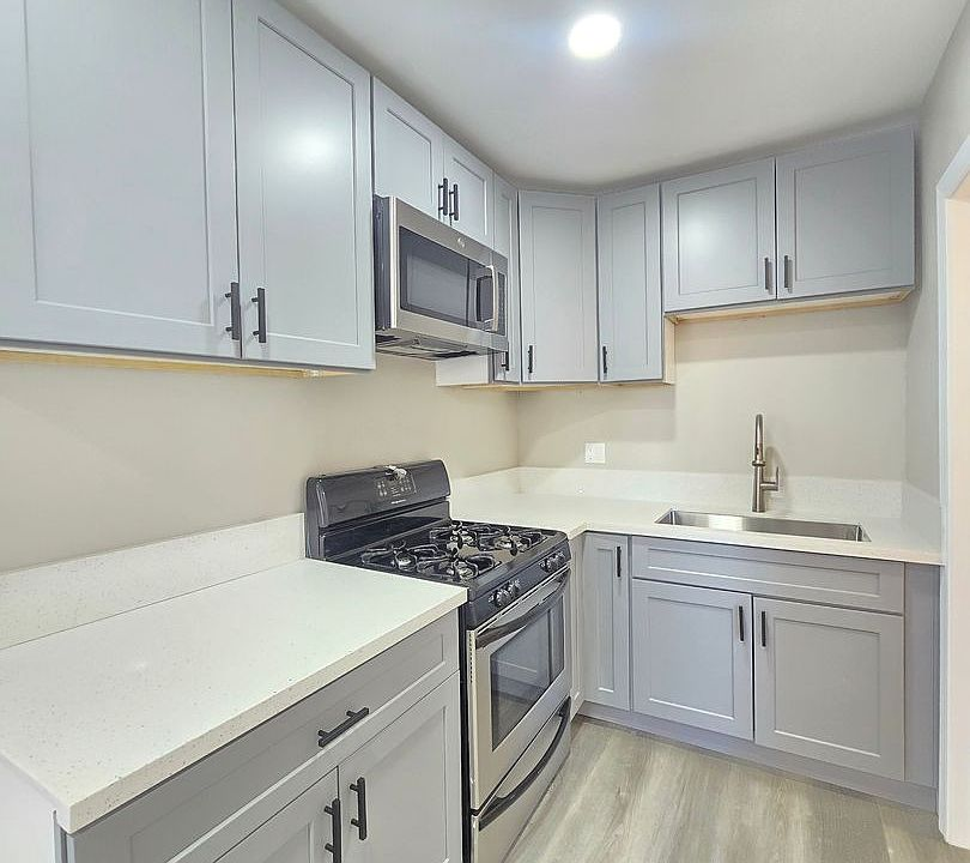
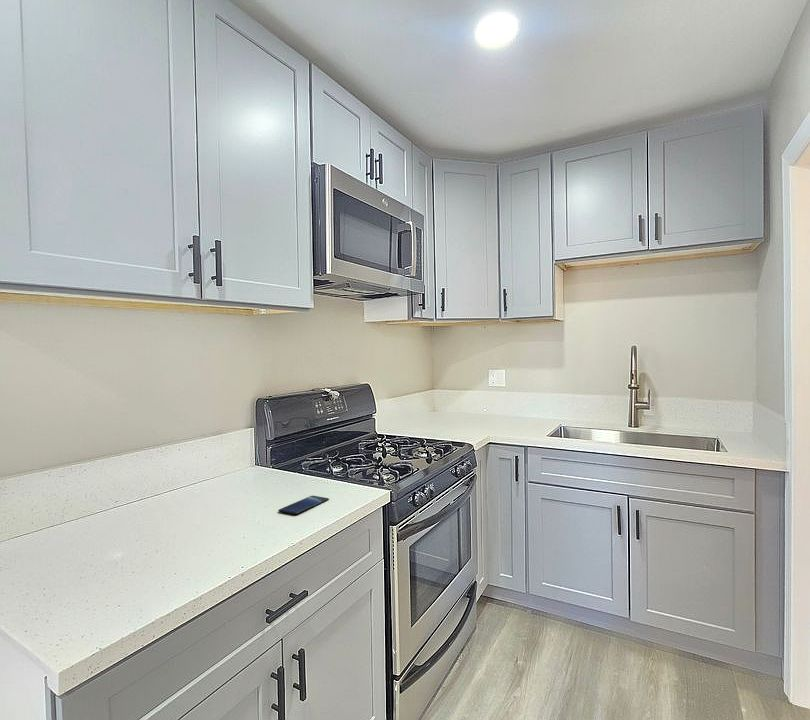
+ smartphone (304, 504)
